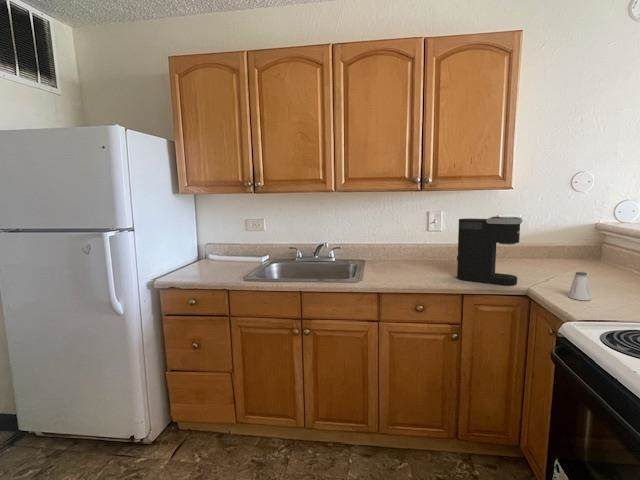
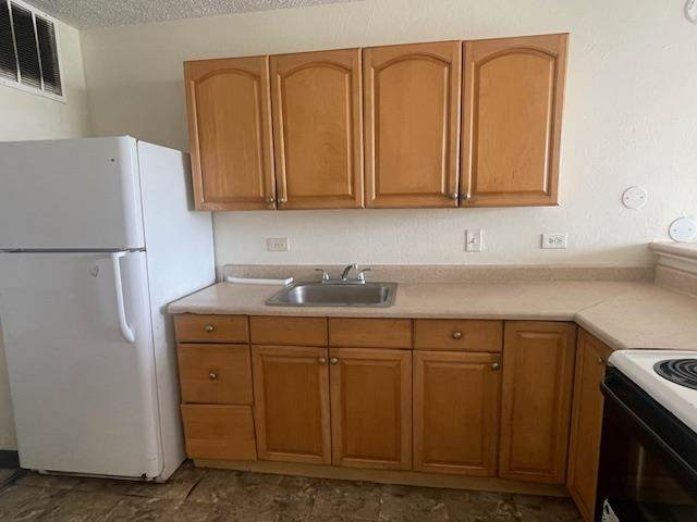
- saltshaker (580, 285)
- coffee maker (487, 249)
